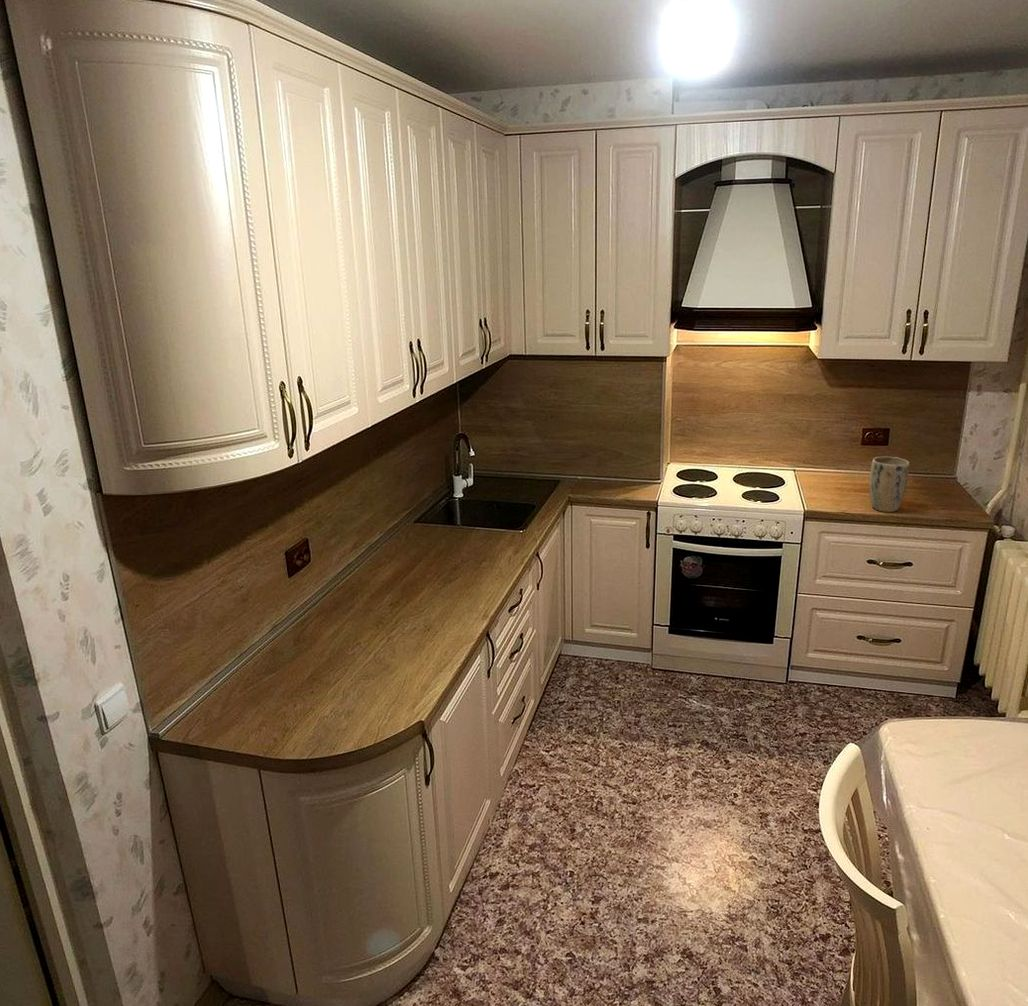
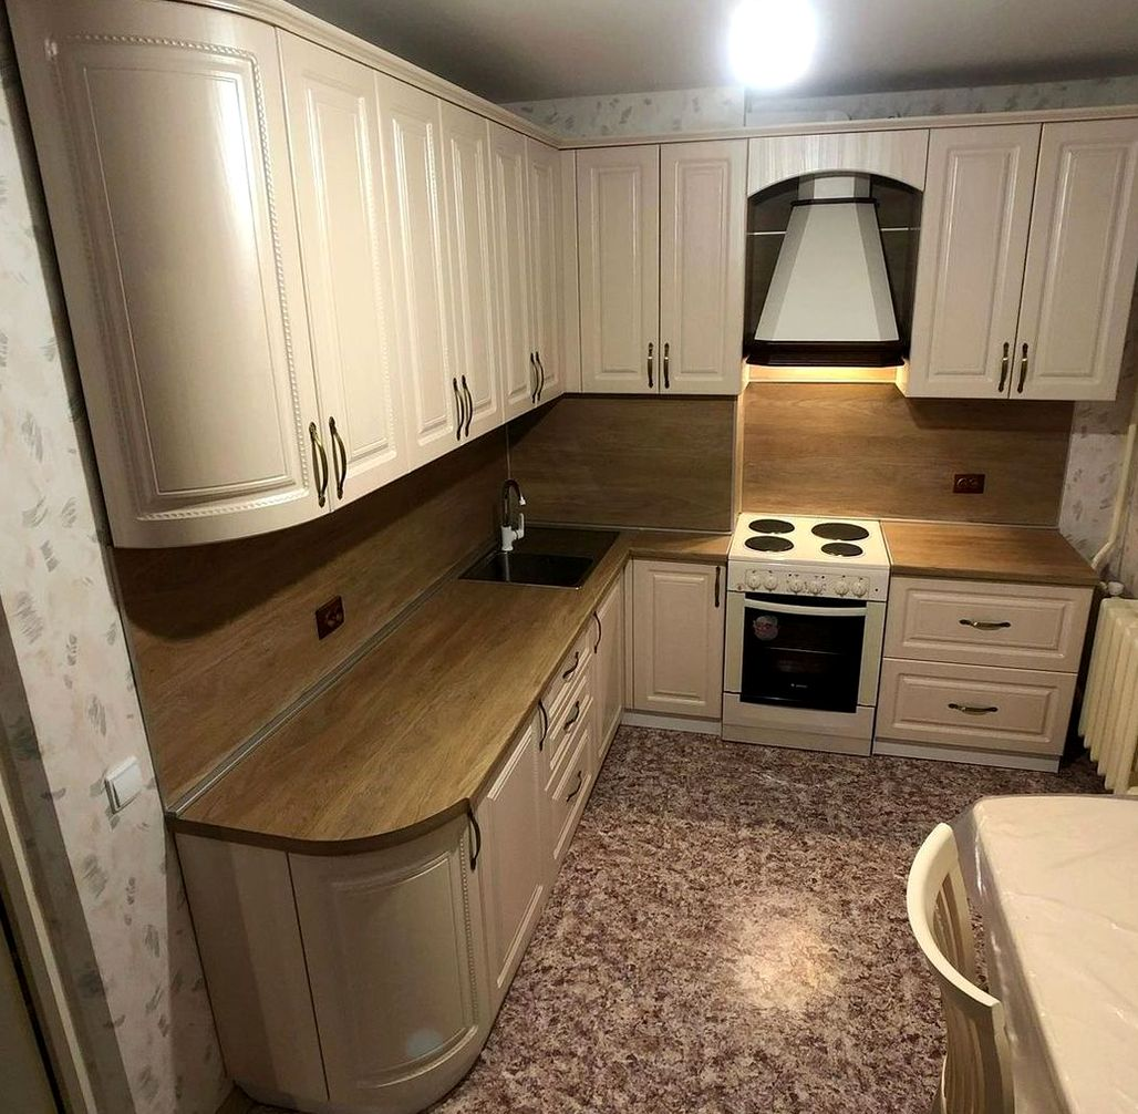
- plant pot (887, 484)
